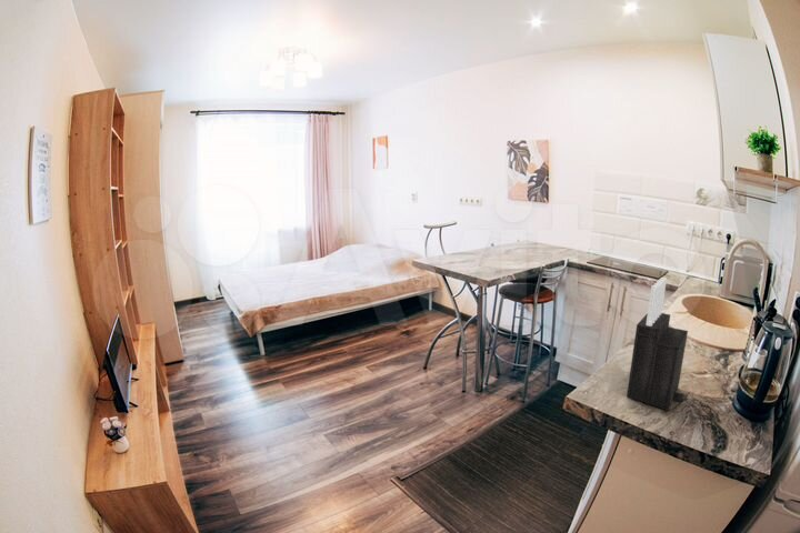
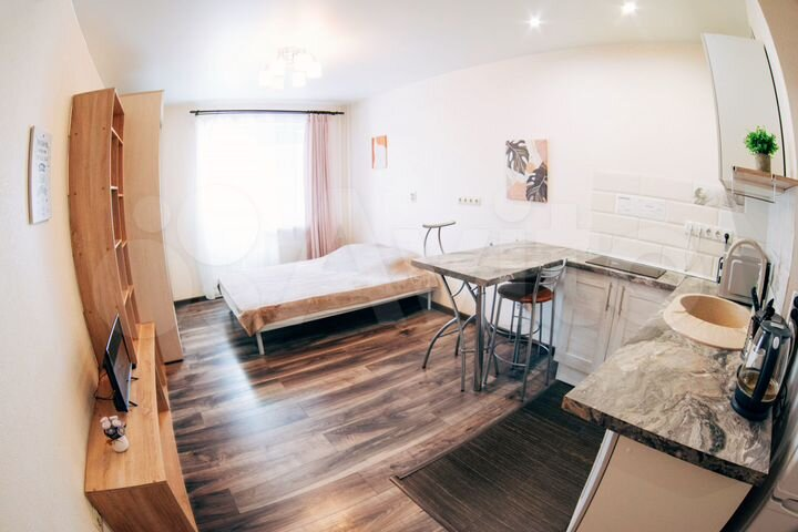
- knife block (666, 340)
